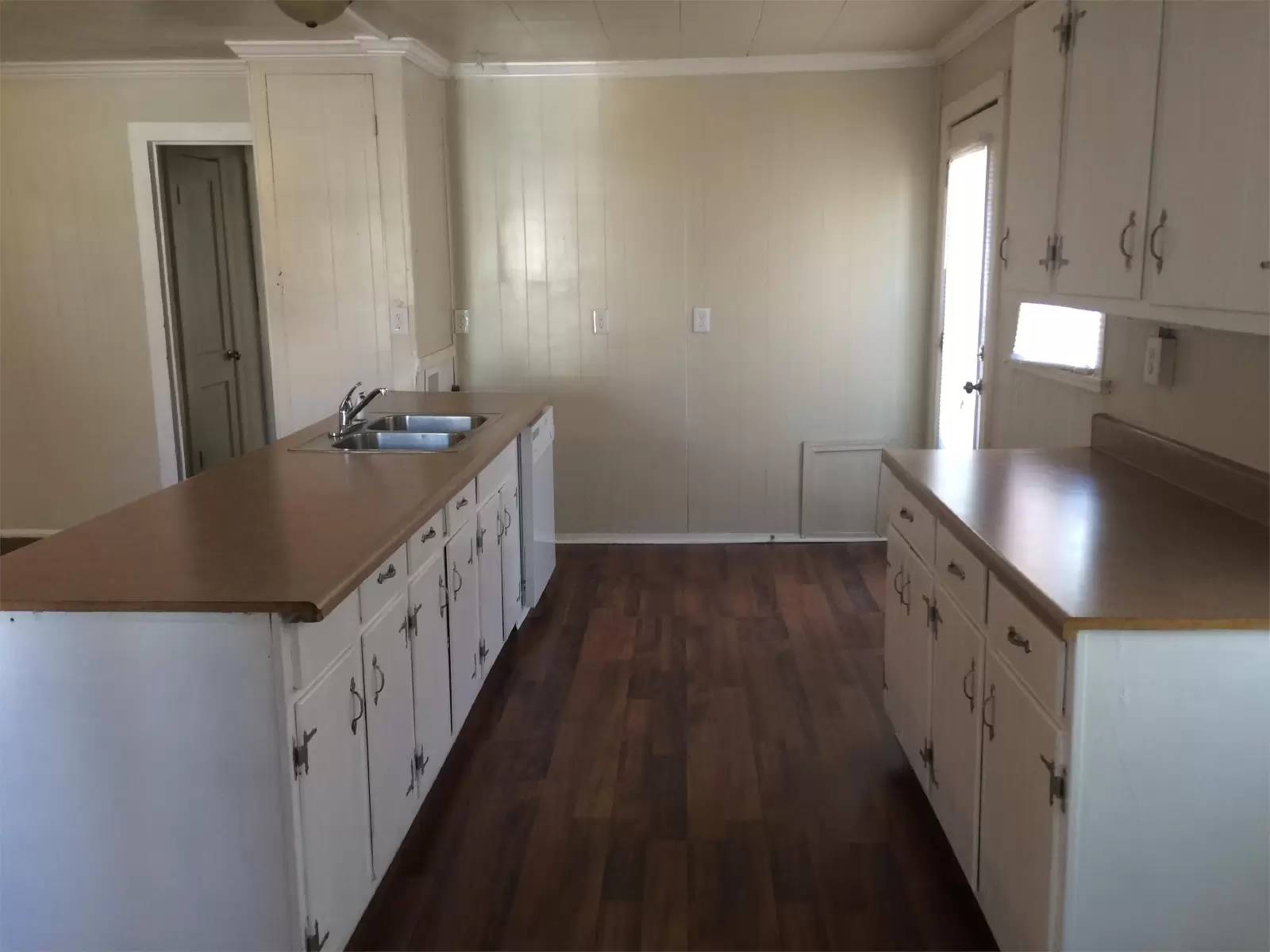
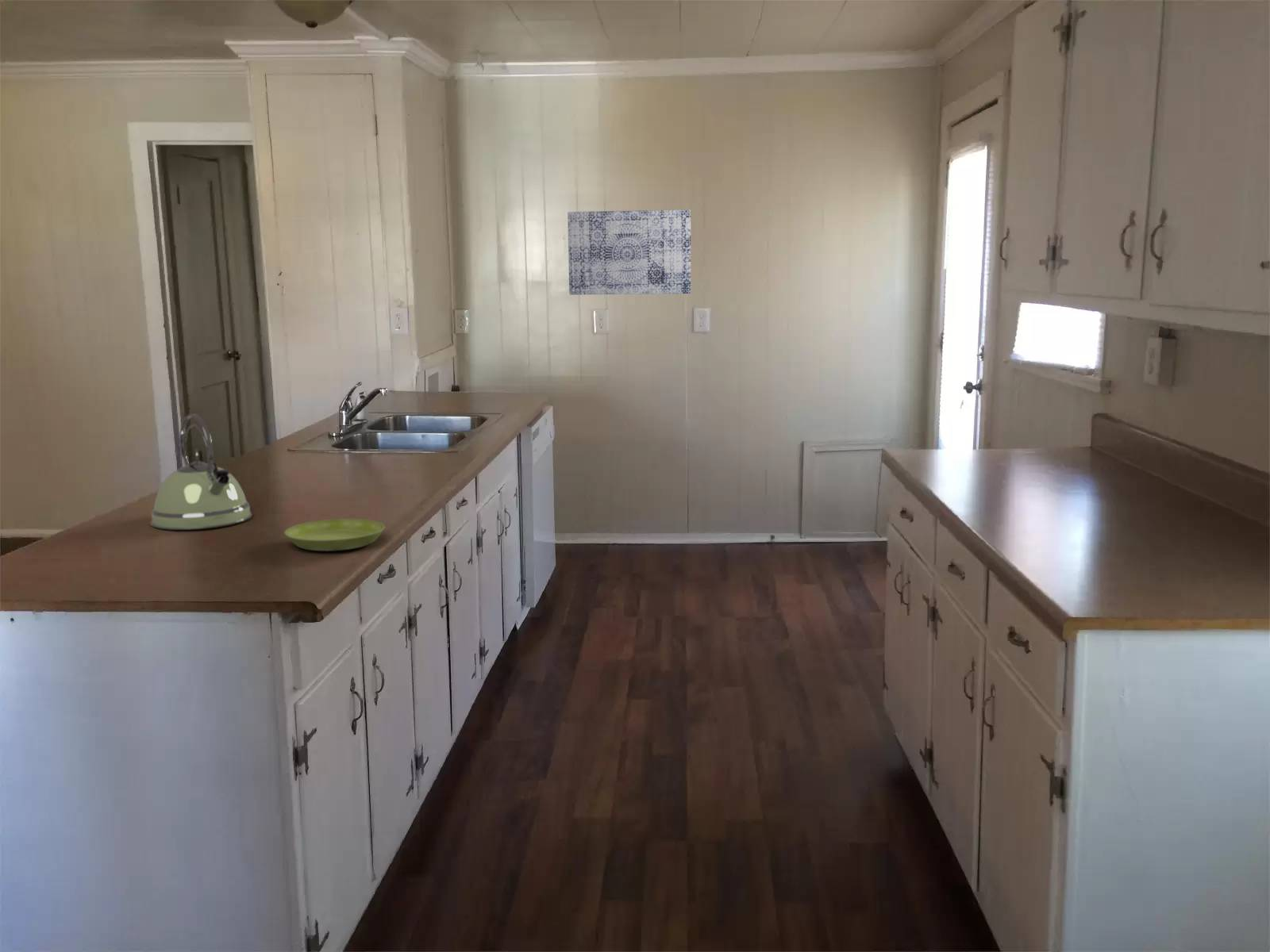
+ saucer (335, 536)
+ kettle (200, 467)
+ wall art (629, 252)
